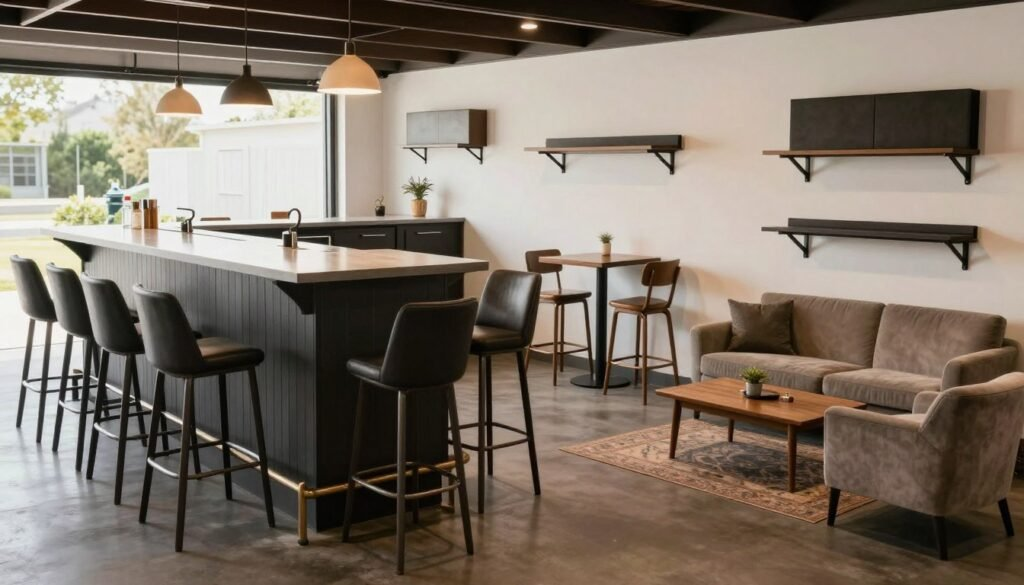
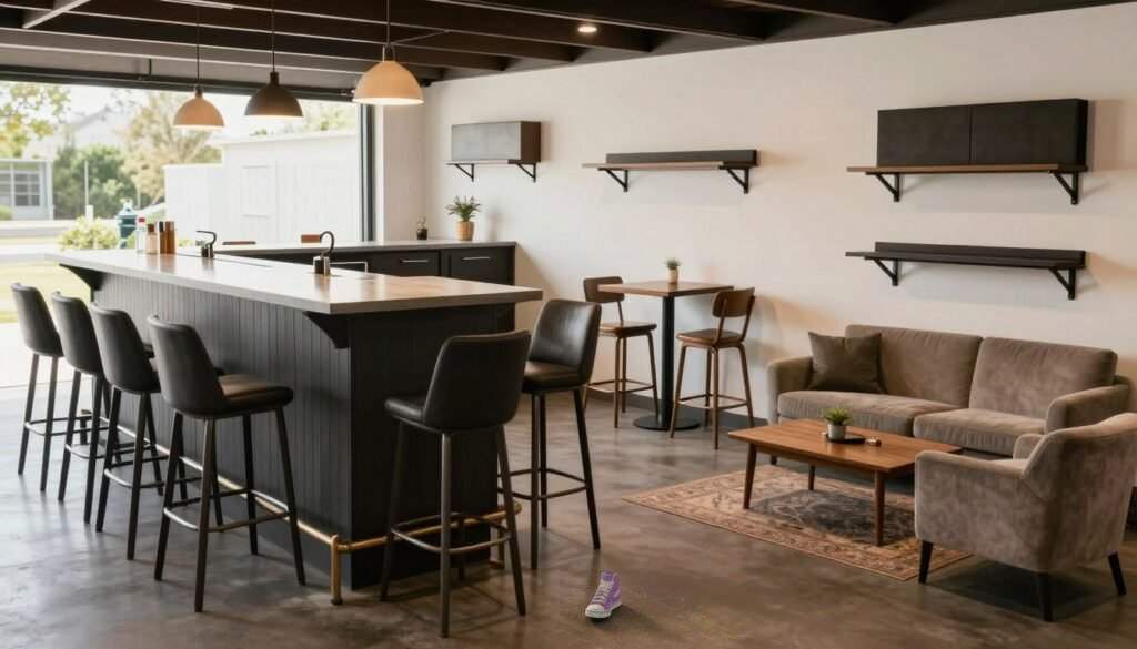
+ sneaker (602, 592)
